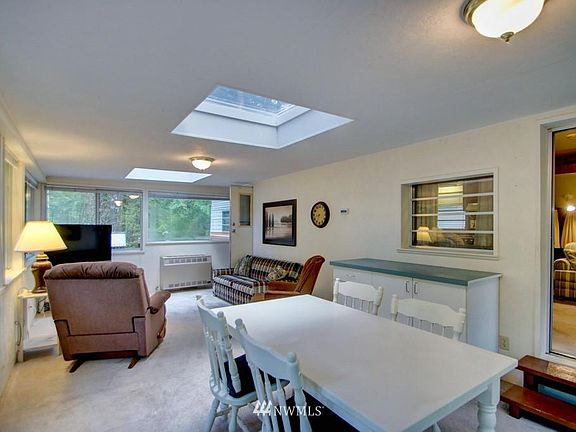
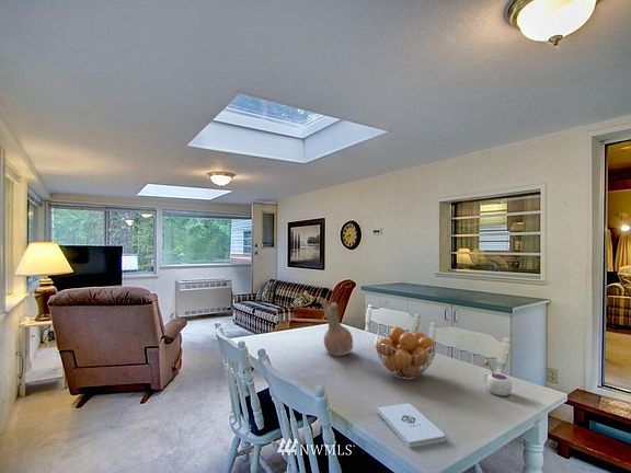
+ mug (495, 377)
+ fruit basket (404, 351)
+ notepad (409, 423)
+ vase (336, 325)
